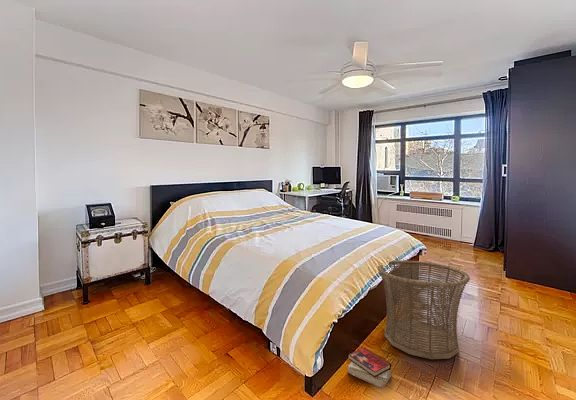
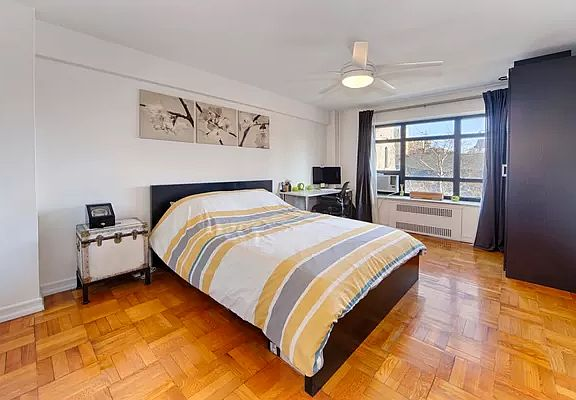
- book (369, 366)
- basket (420, 304)
